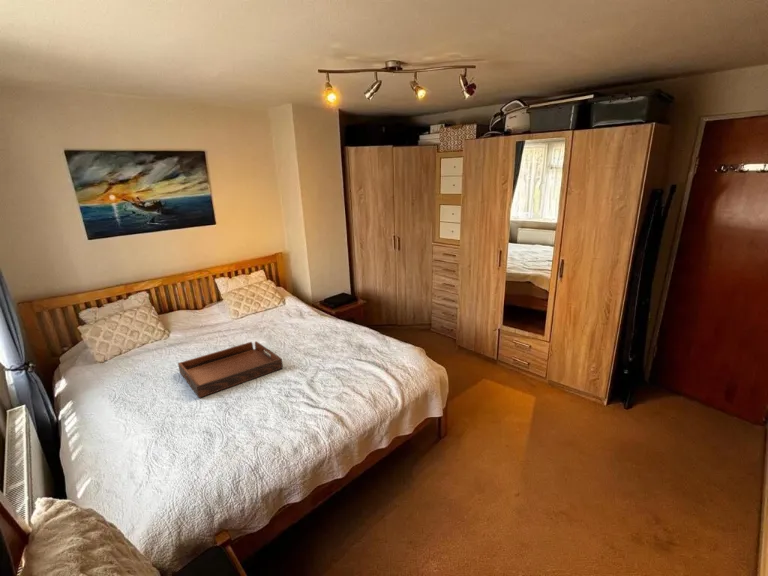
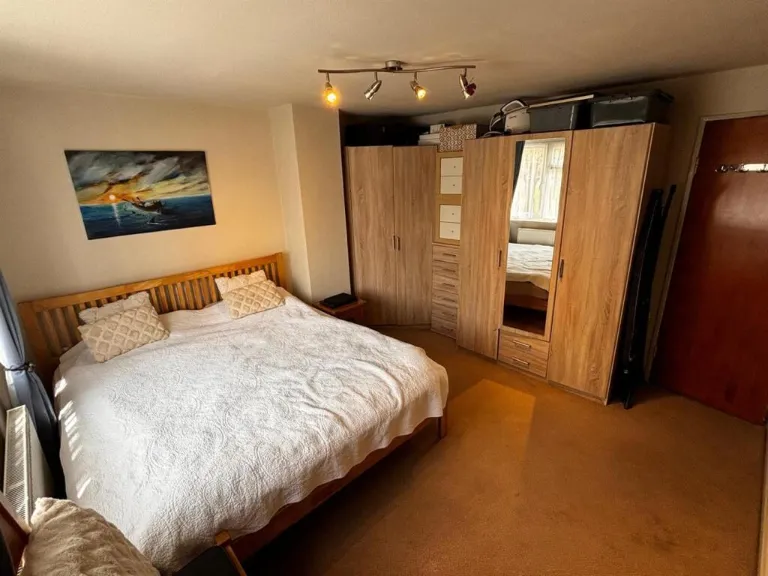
- serving tray (230, 365)
